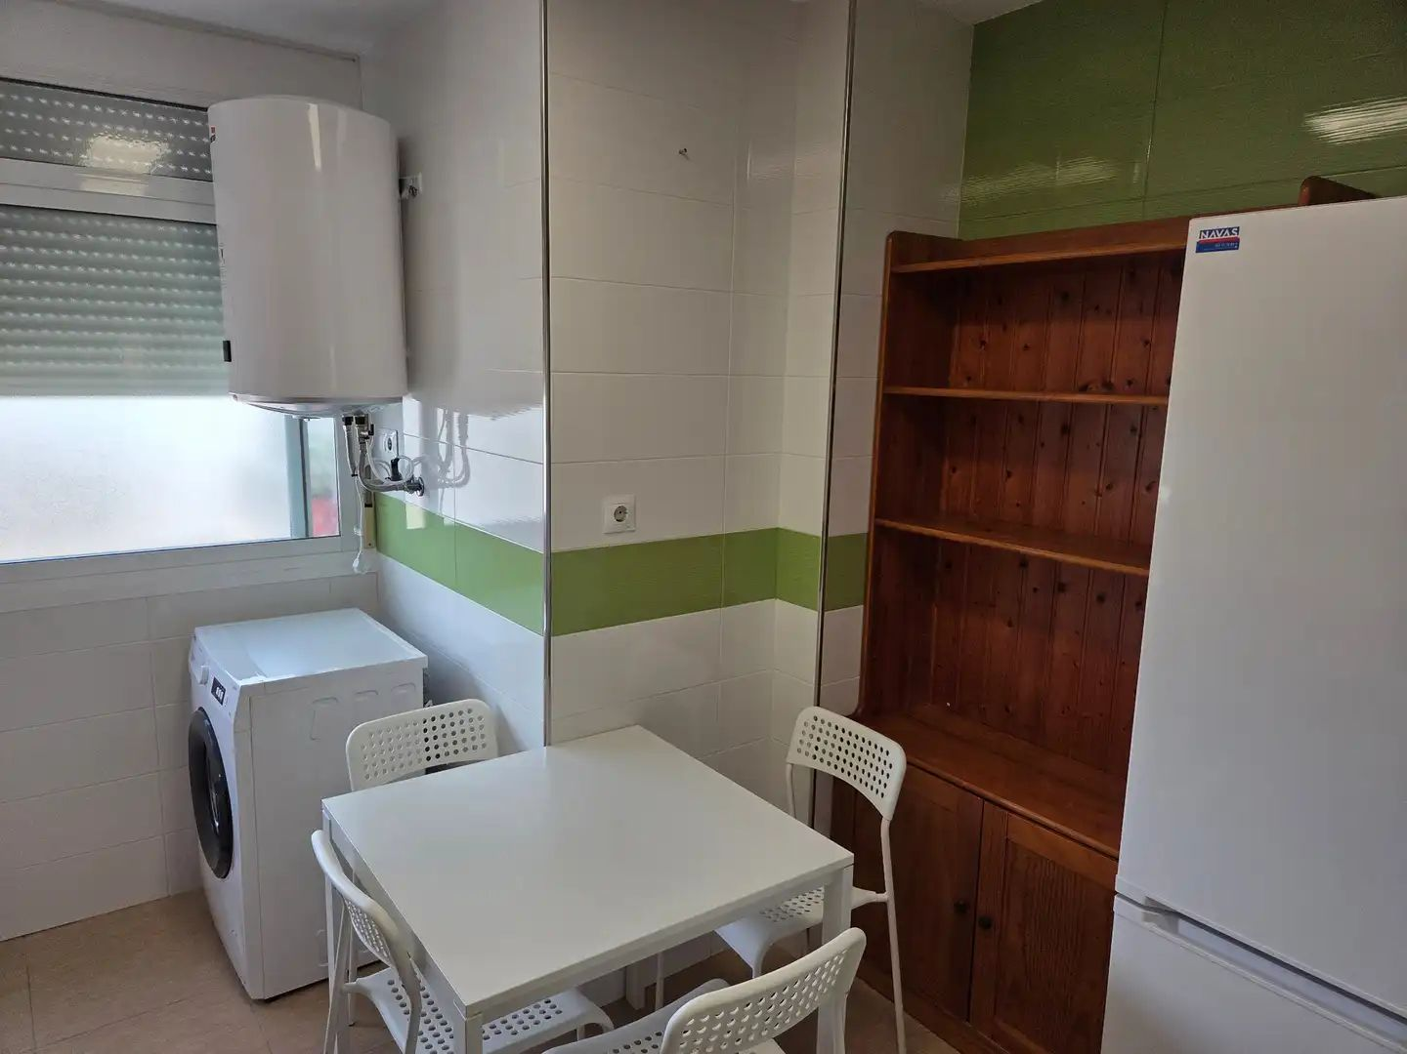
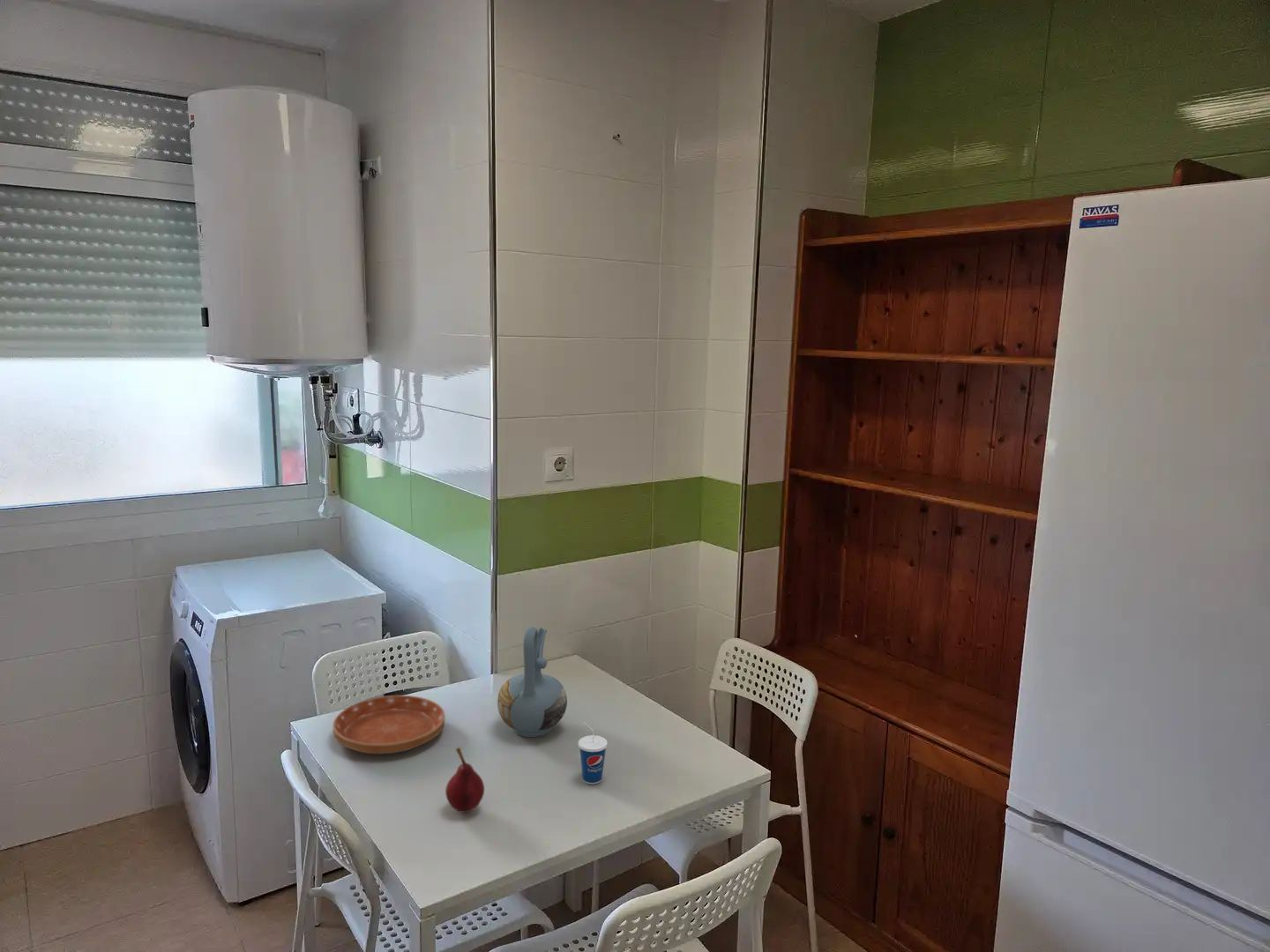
+ saucer (390, 725)
+ fruit (465, 778)
+ cup (593, 750)
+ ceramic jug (532, 674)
